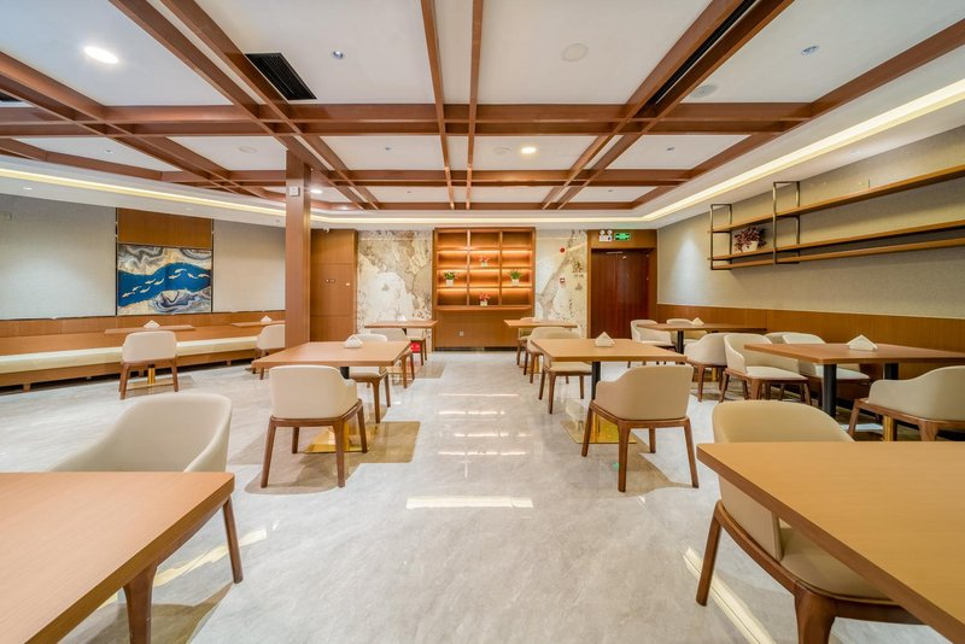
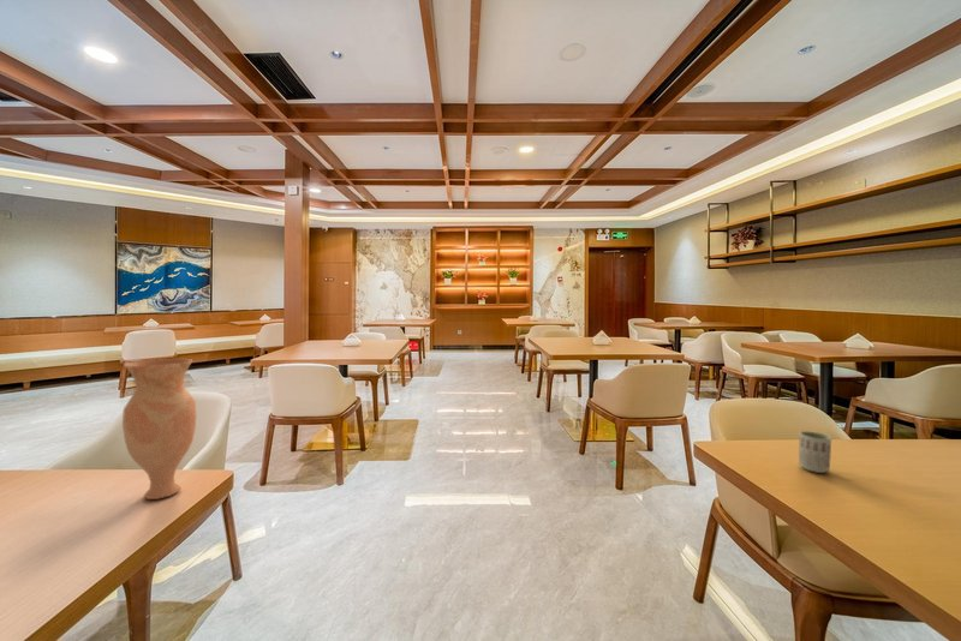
+ vase (161, 427)
+ cup (813, 451)
